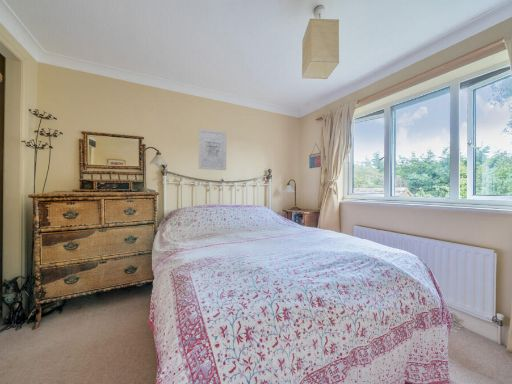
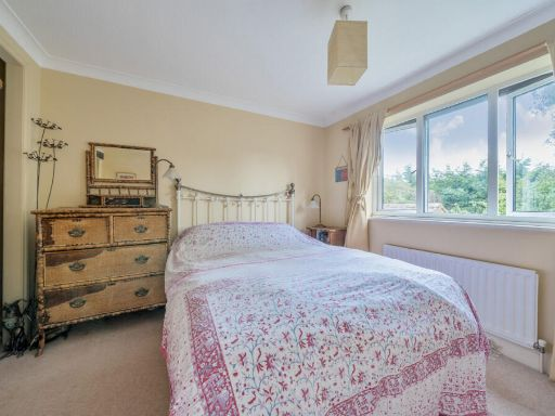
- wall art (212, 150)
